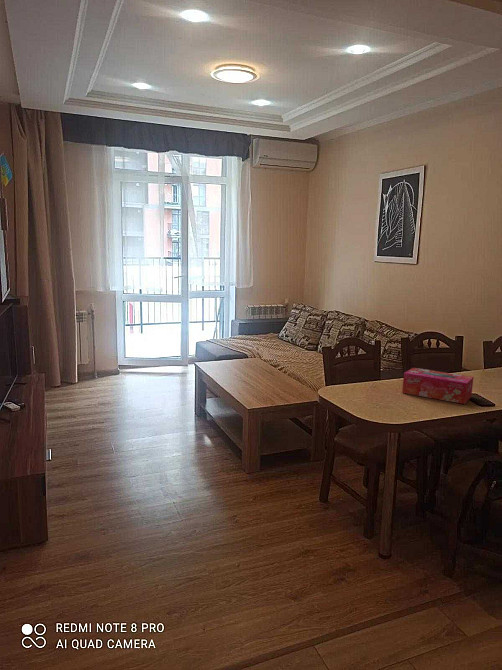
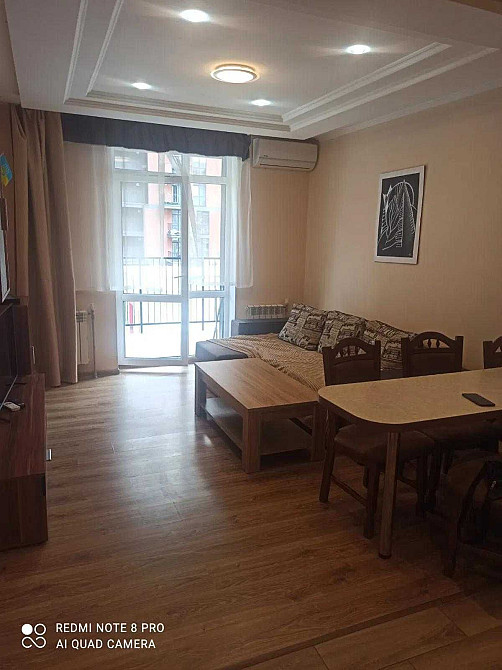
- tissue box (437, 384)
